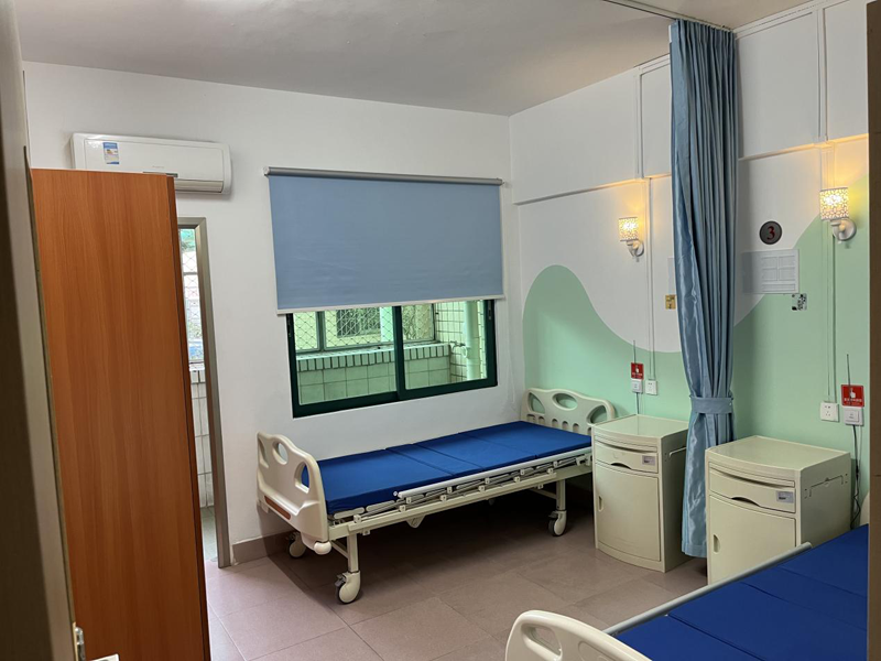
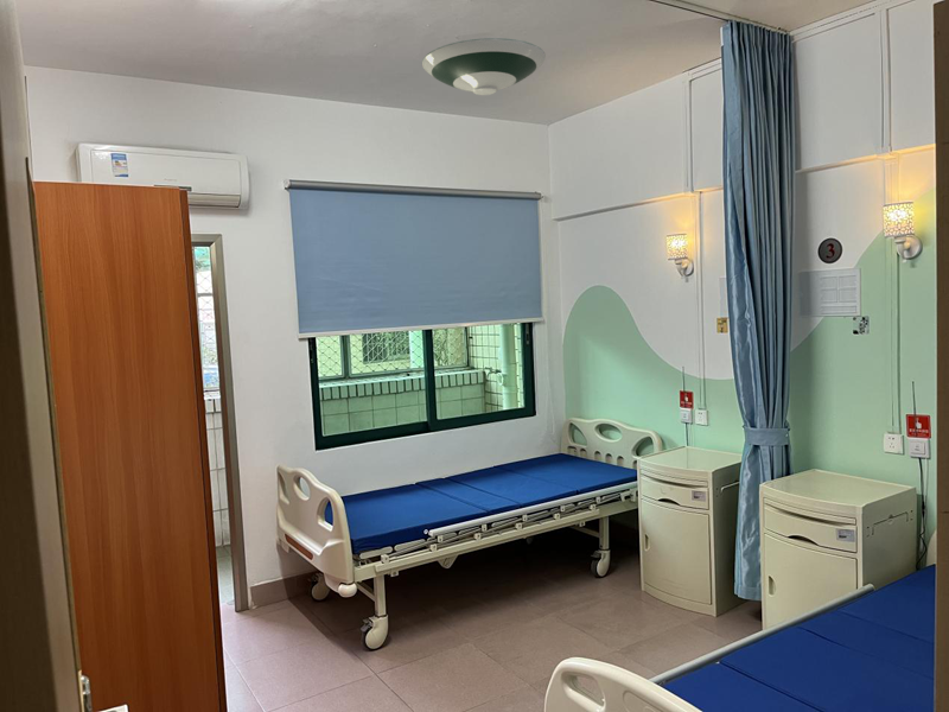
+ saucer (484, 76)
